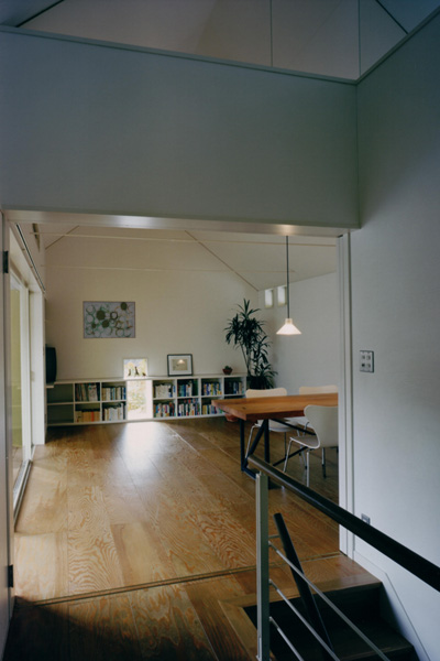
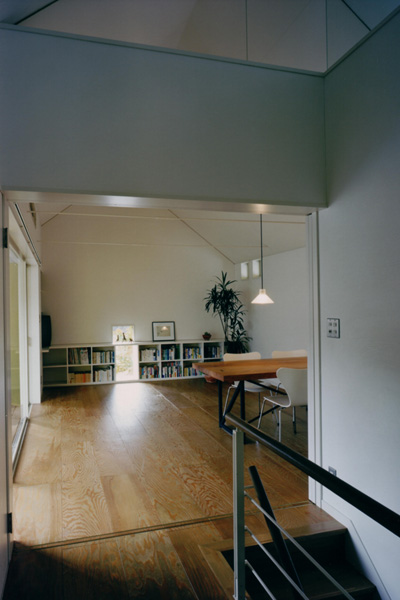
- wall art (109, 319)
